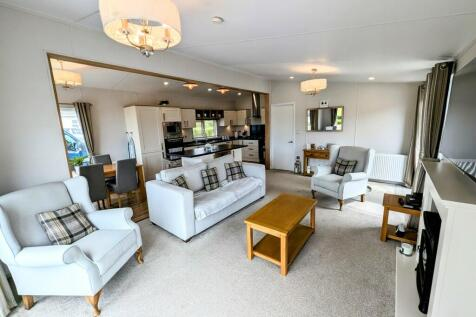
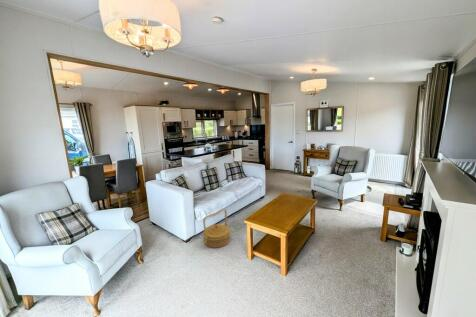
+ woven basket (216, 226)
